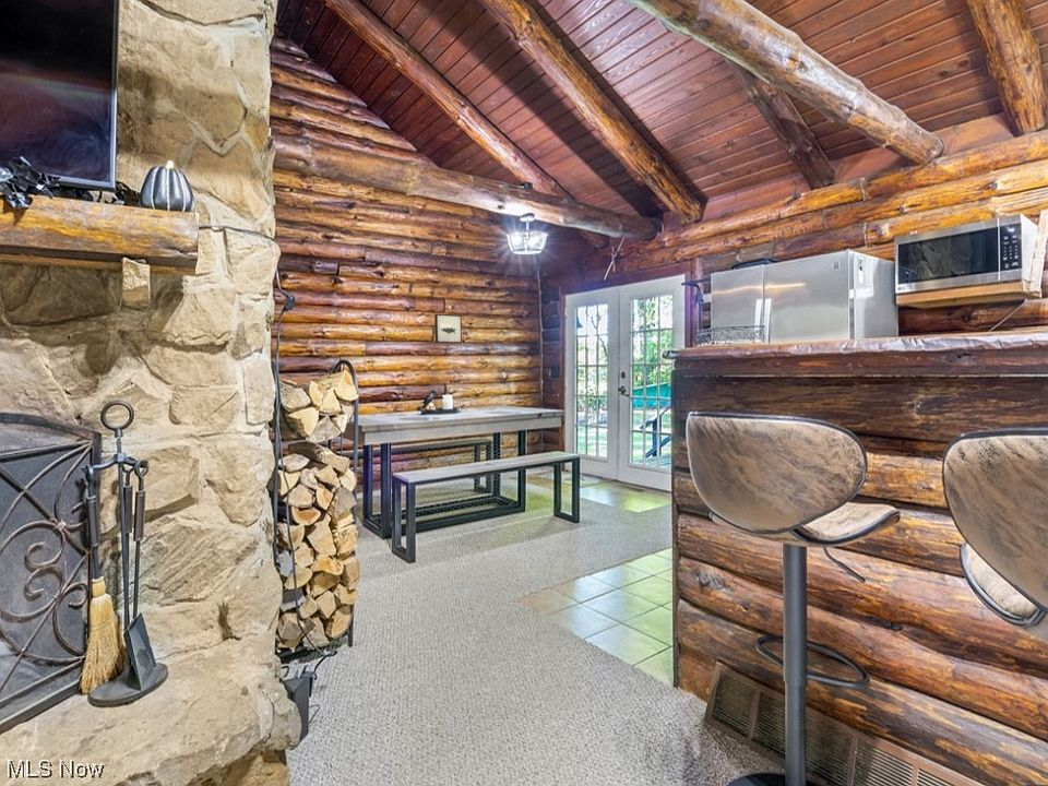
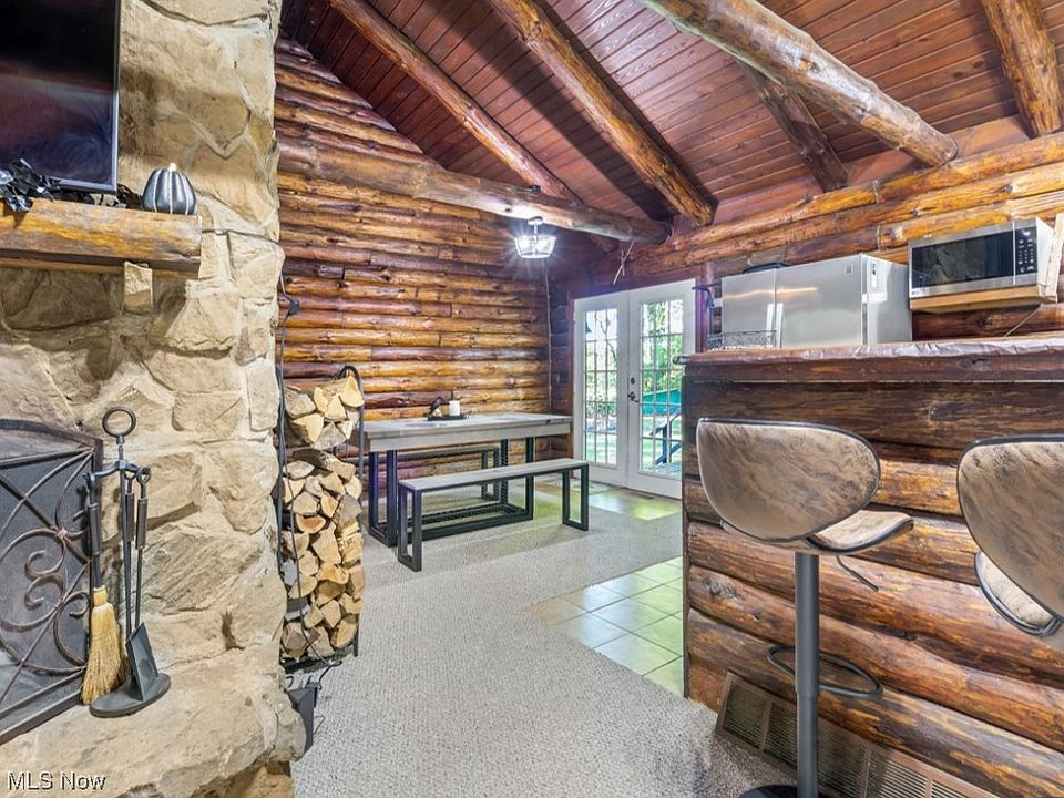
- wall art (448, 329)
